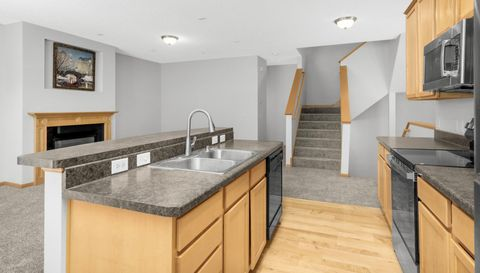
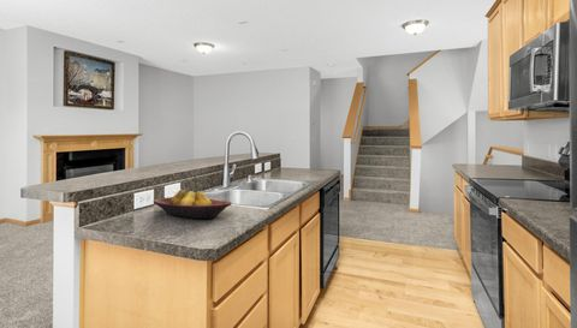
+ fruit bowl (191, 202)
